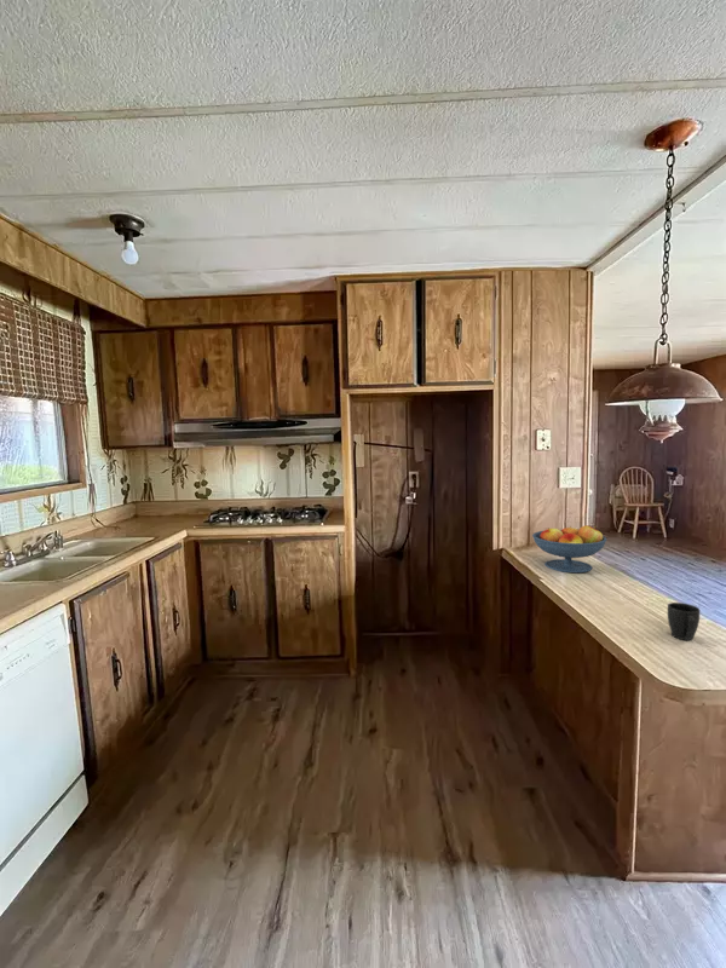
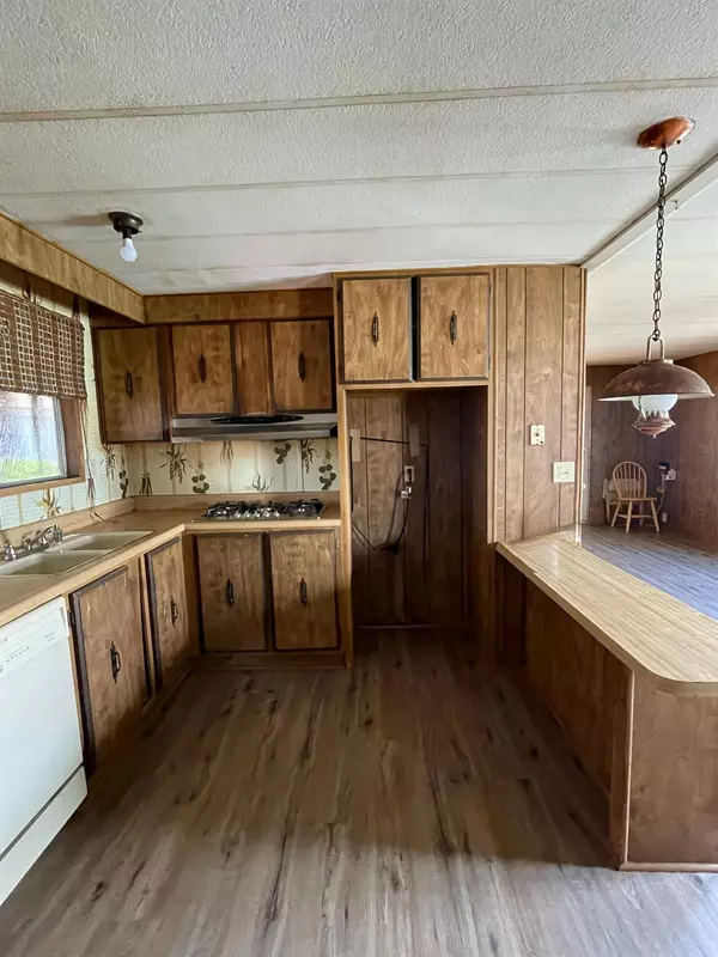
- mug (684, 623)
- fruit bowl (567, 546)
